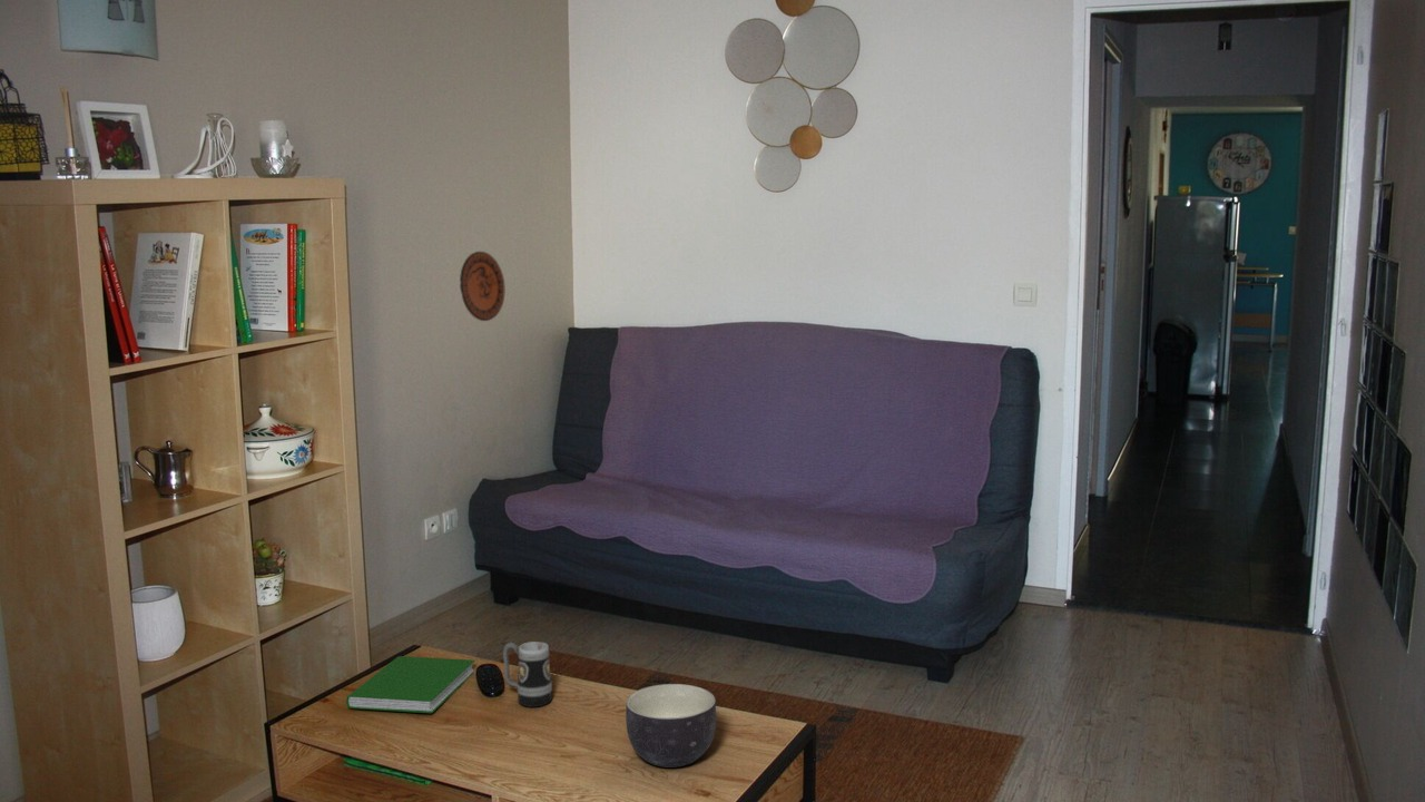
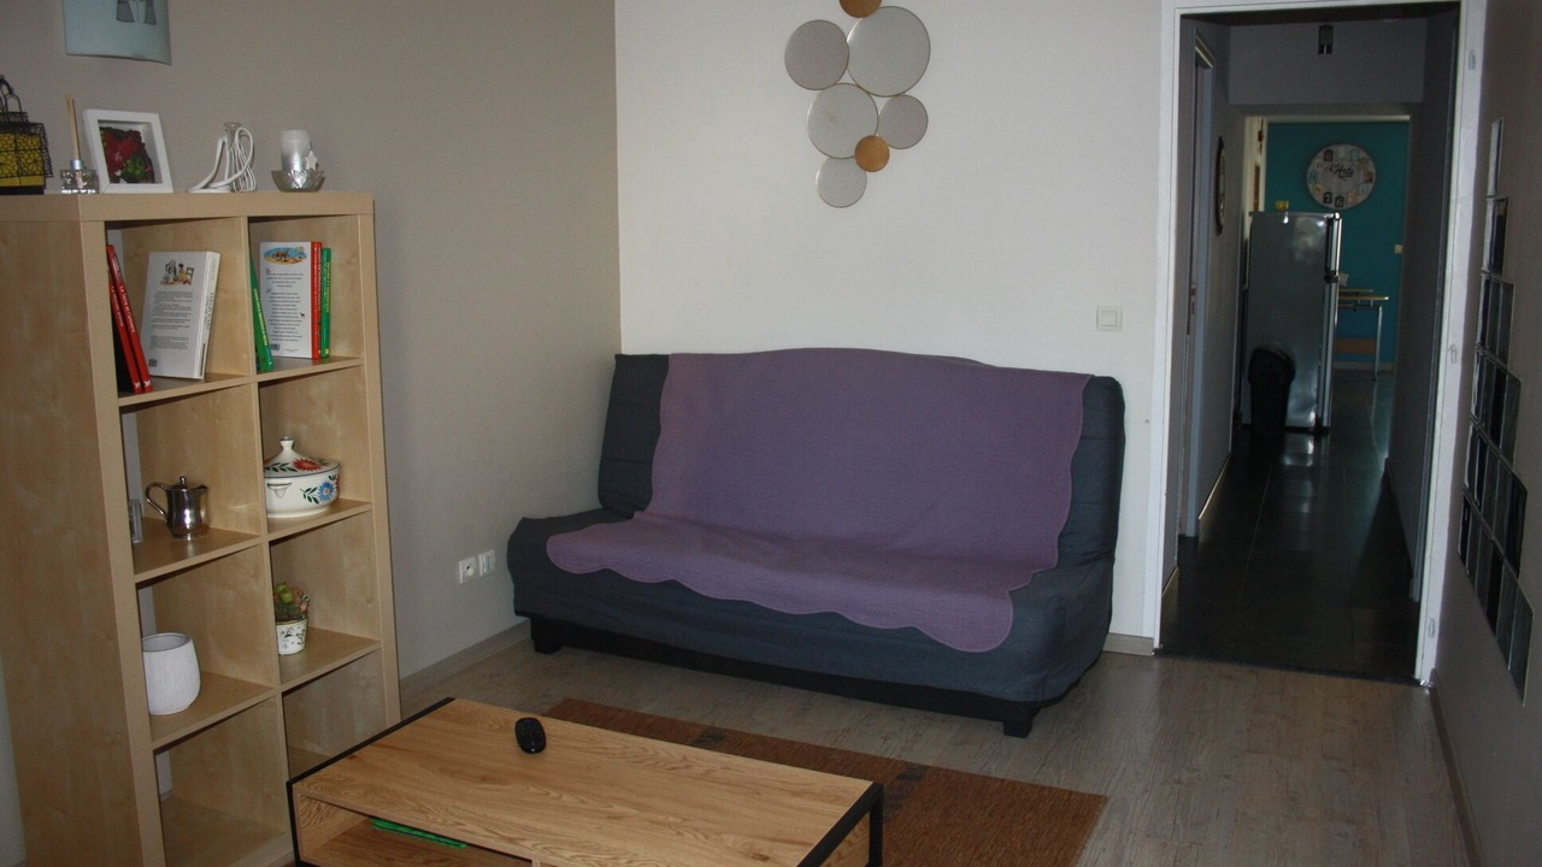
- mug (527, 672)
- hardcover book (413, 683)
- decorative plate (481, 286)
- bowl (671, 728)
